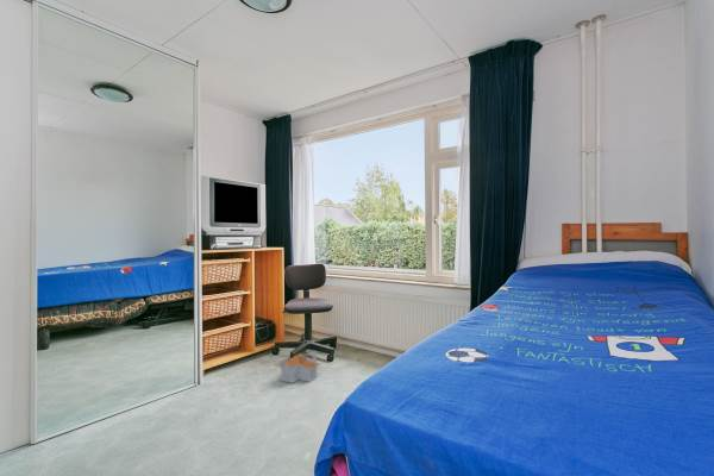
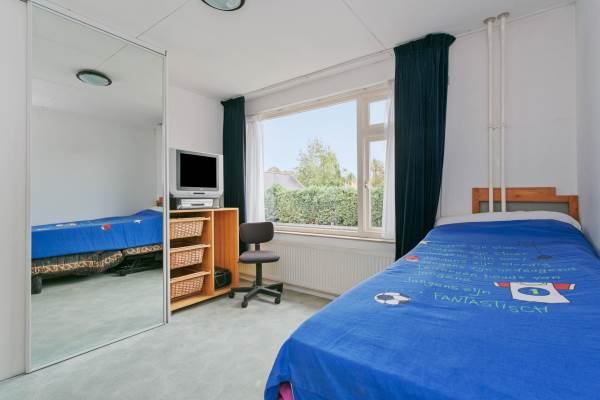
- toy house (299, 365)
